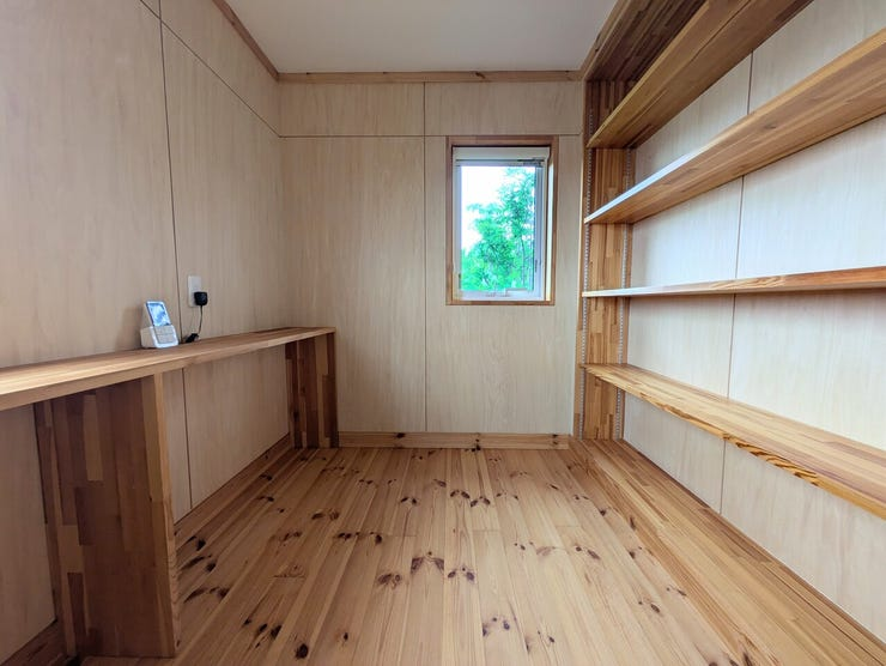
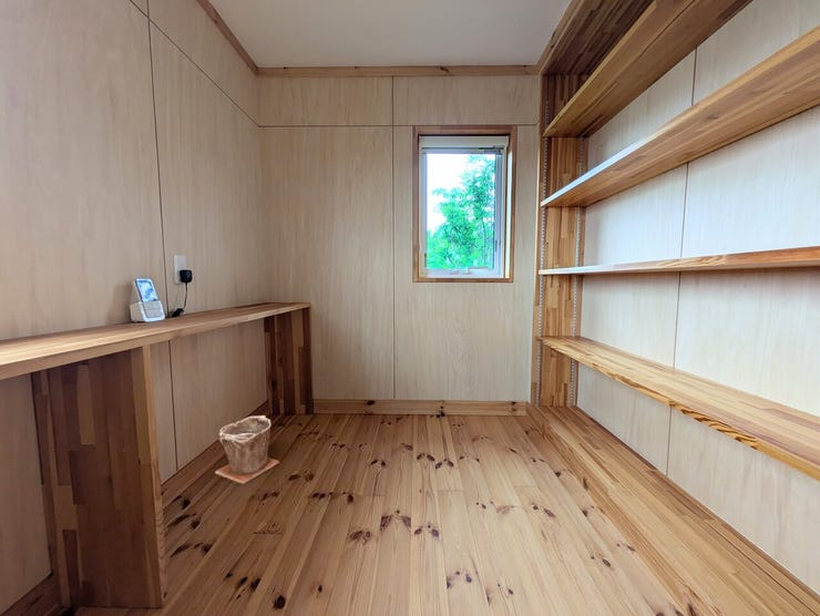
+ plant pot (246, 445)
